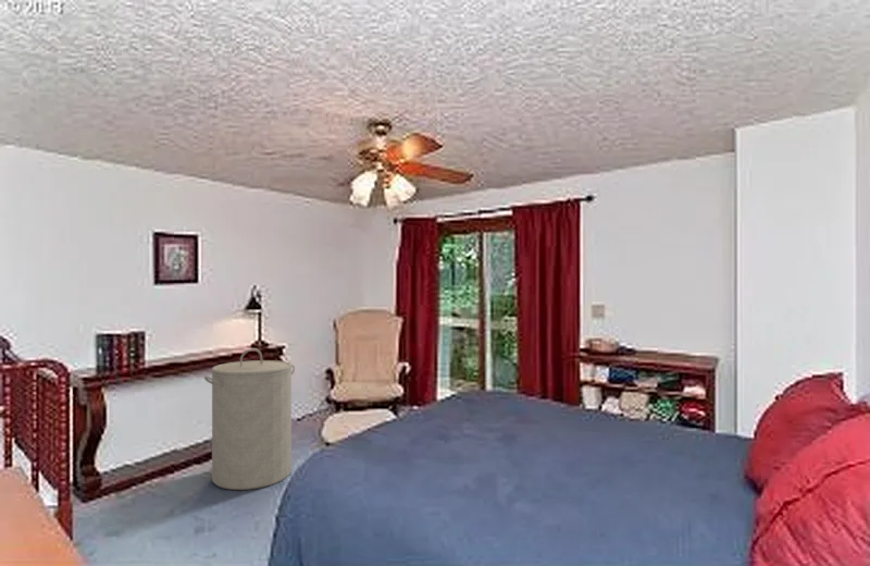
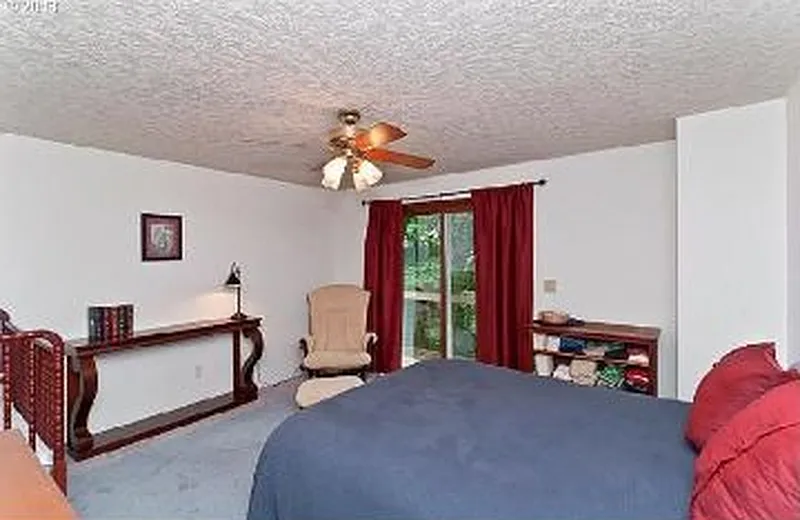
- laundry hamper (252, 411)
